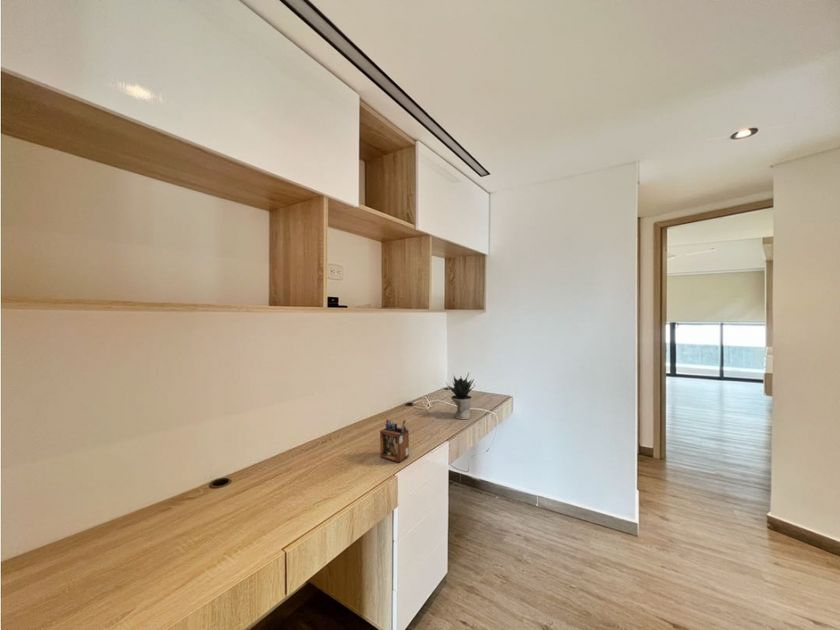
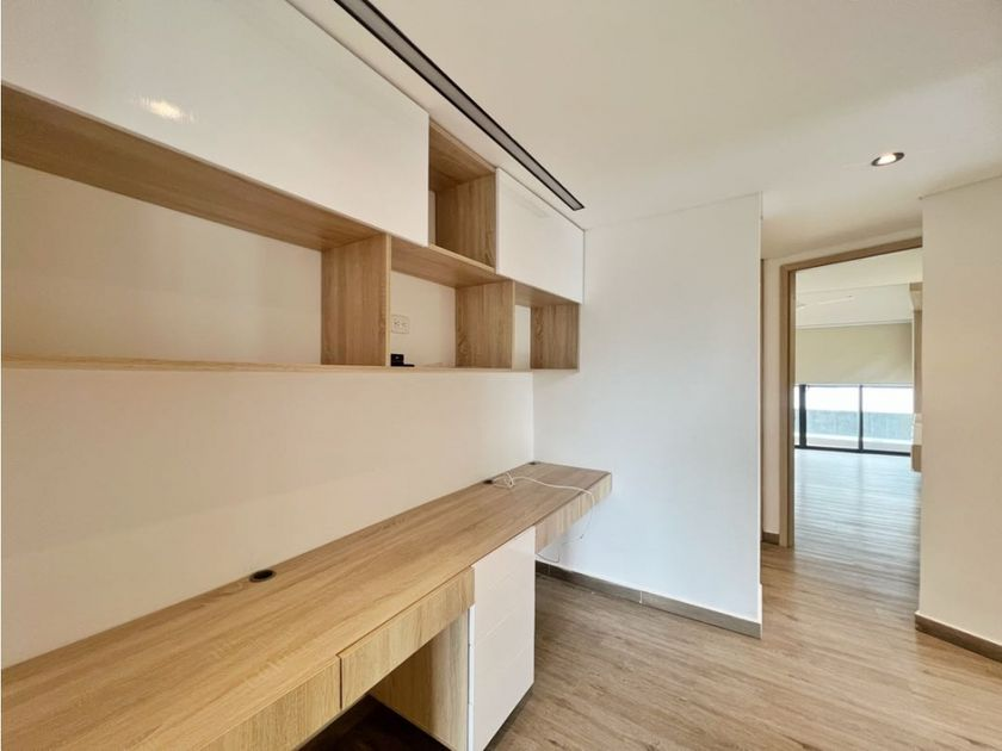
- potted plant (461, 395)
- desk organizer (394, 438)
